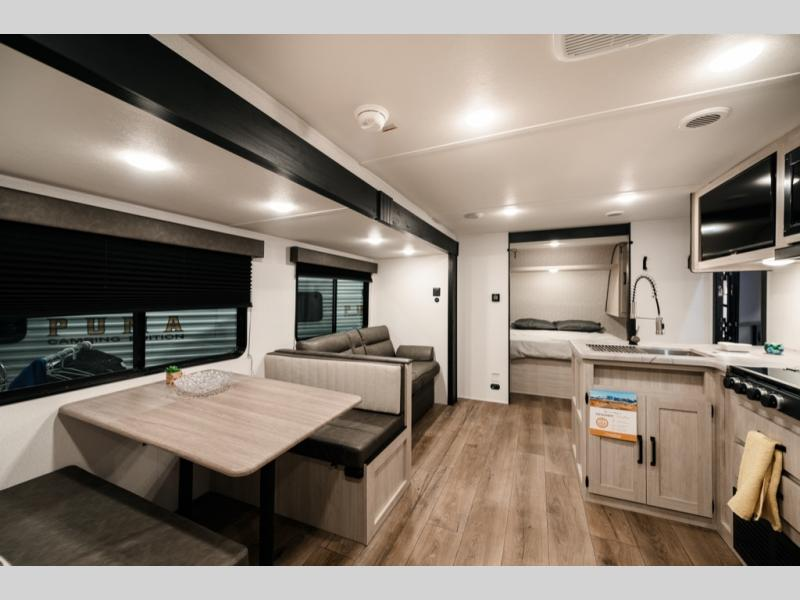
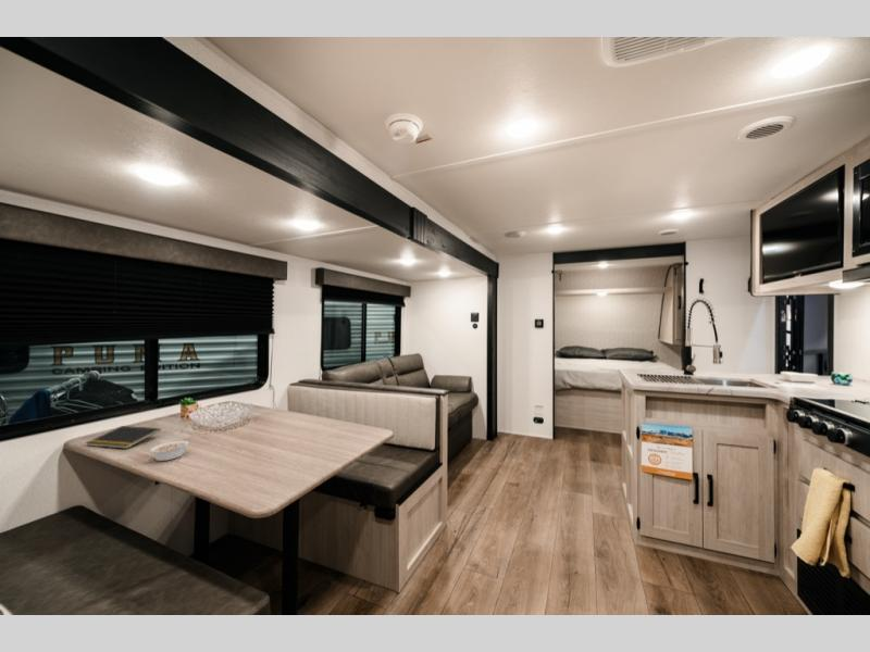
+ notepad (124, 436)
+ legume (171, 450)
